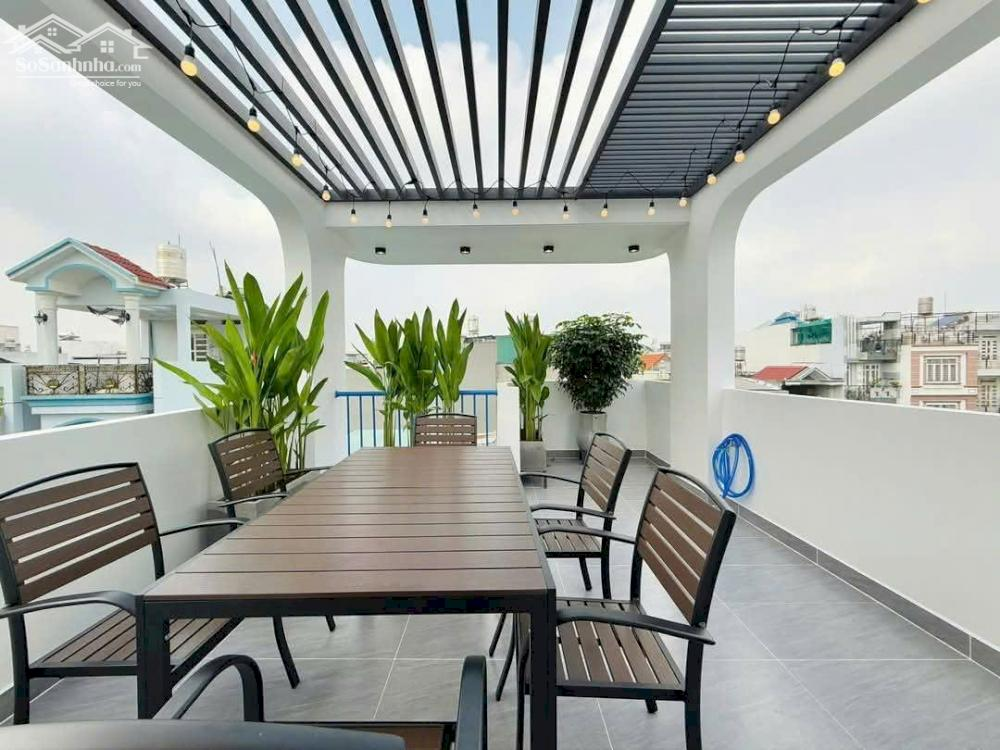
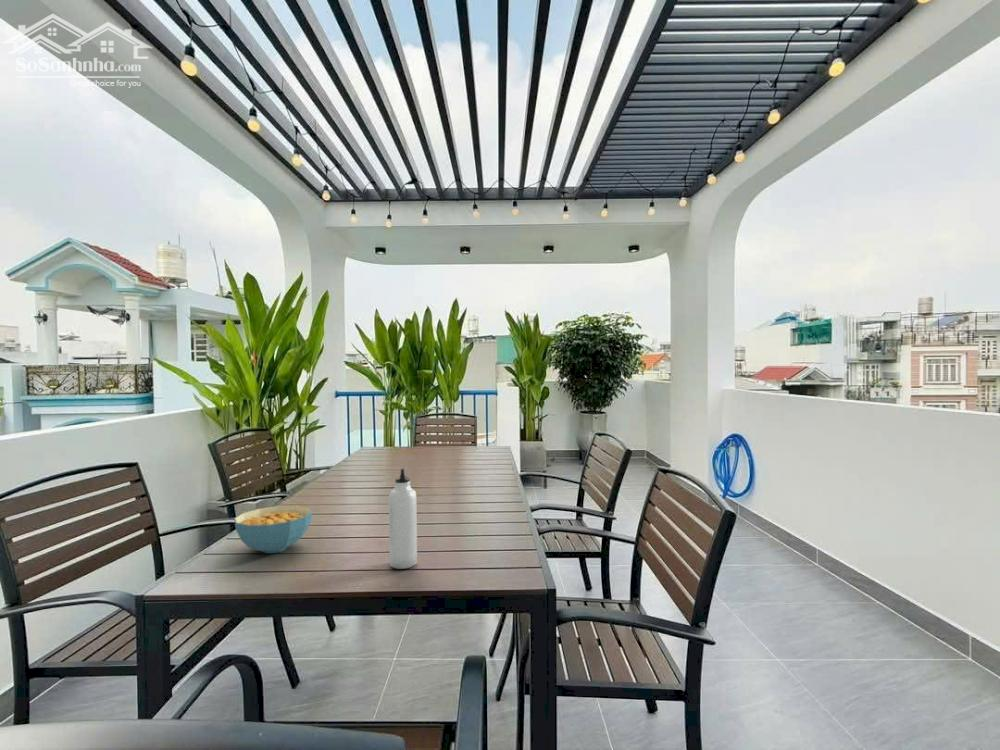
+ cereal bowl (274, 532)
+ water bottle (402, 515)
